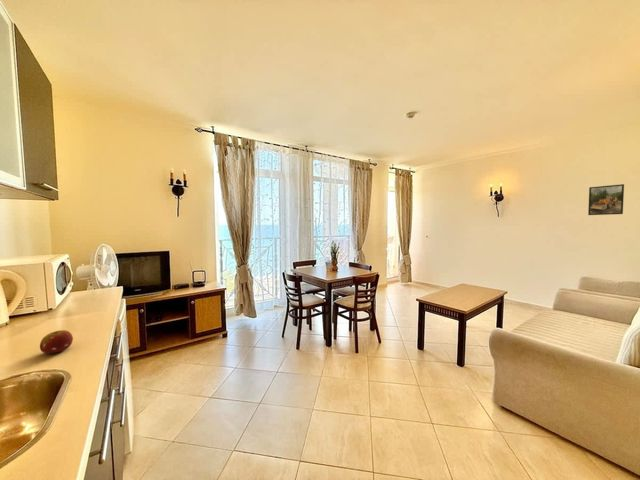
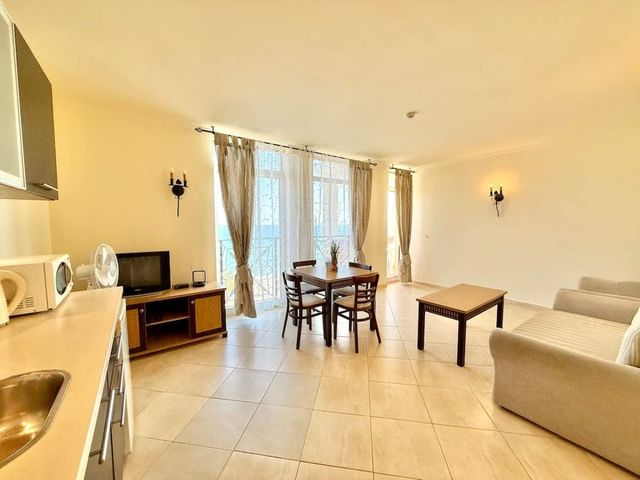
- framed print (605, 200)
- fruit (56, 341)
